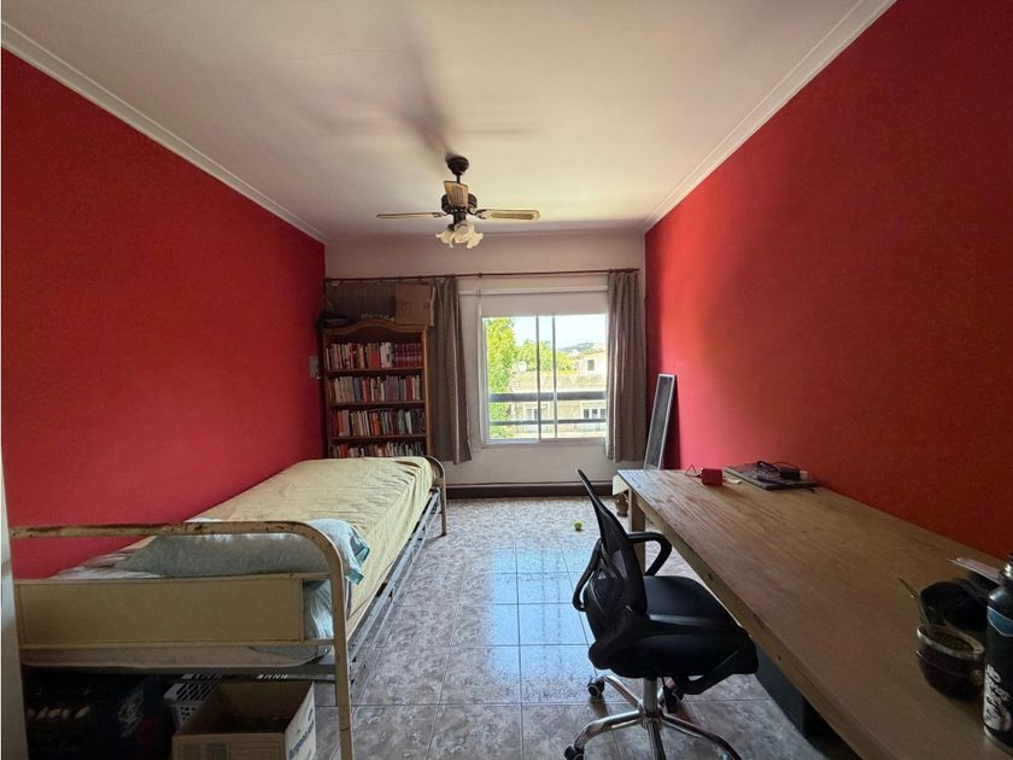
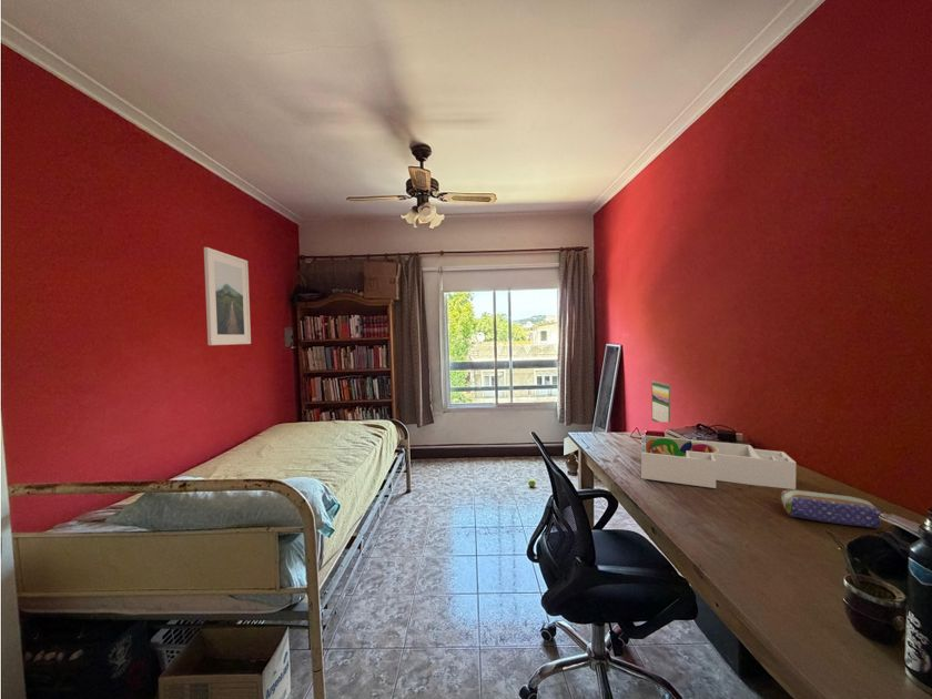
+ calendar (660, 403)
+ pencil case (827, 507)
+ desk organizer (710, 463)
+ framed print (229, 300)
